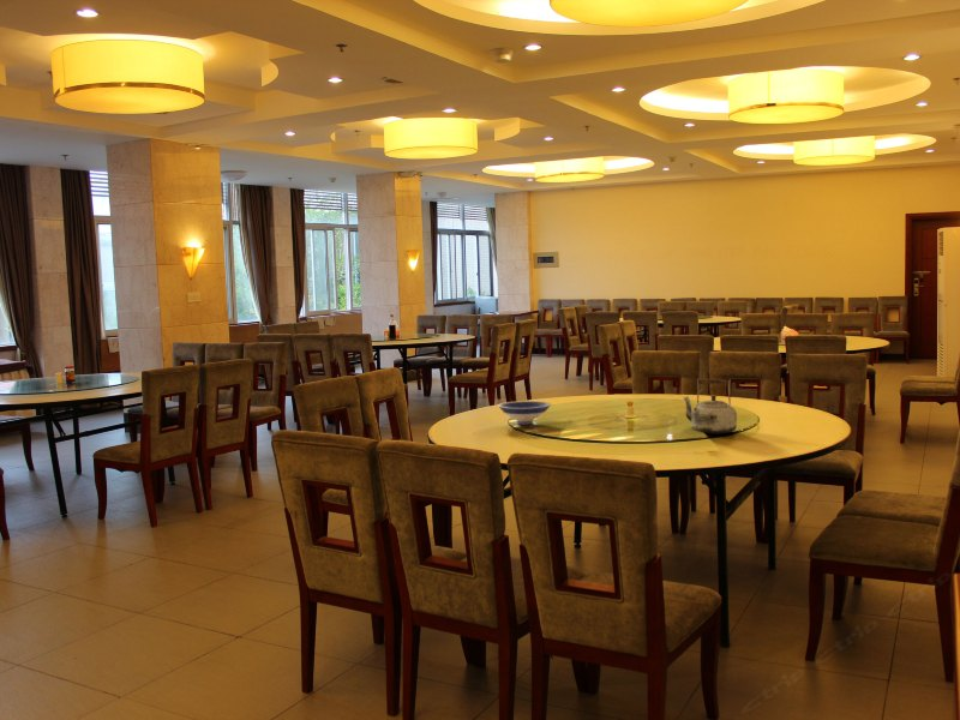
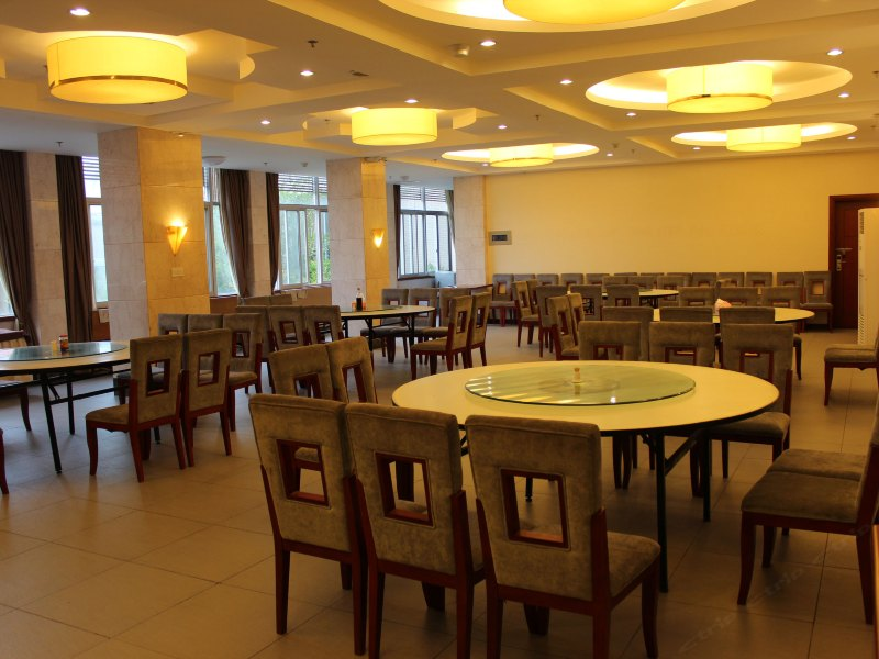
- bowl (524, 414)
- kettle (708, 404)
